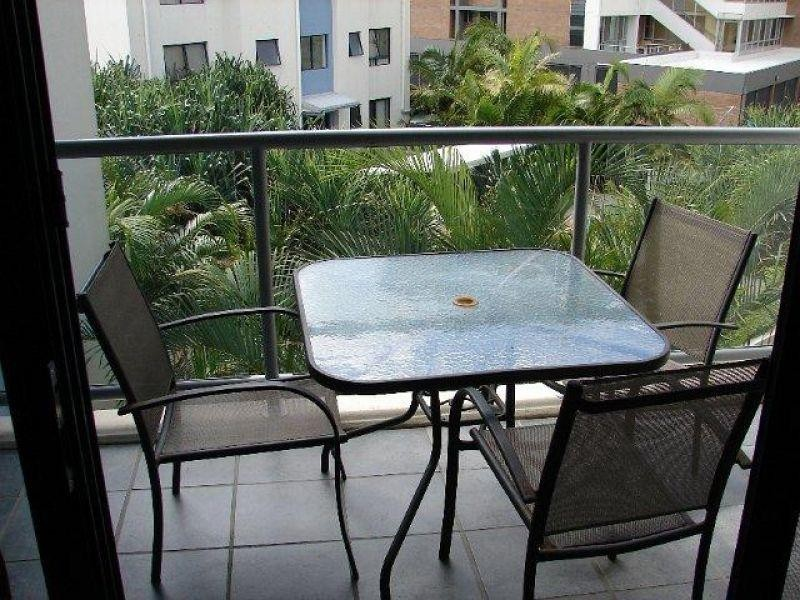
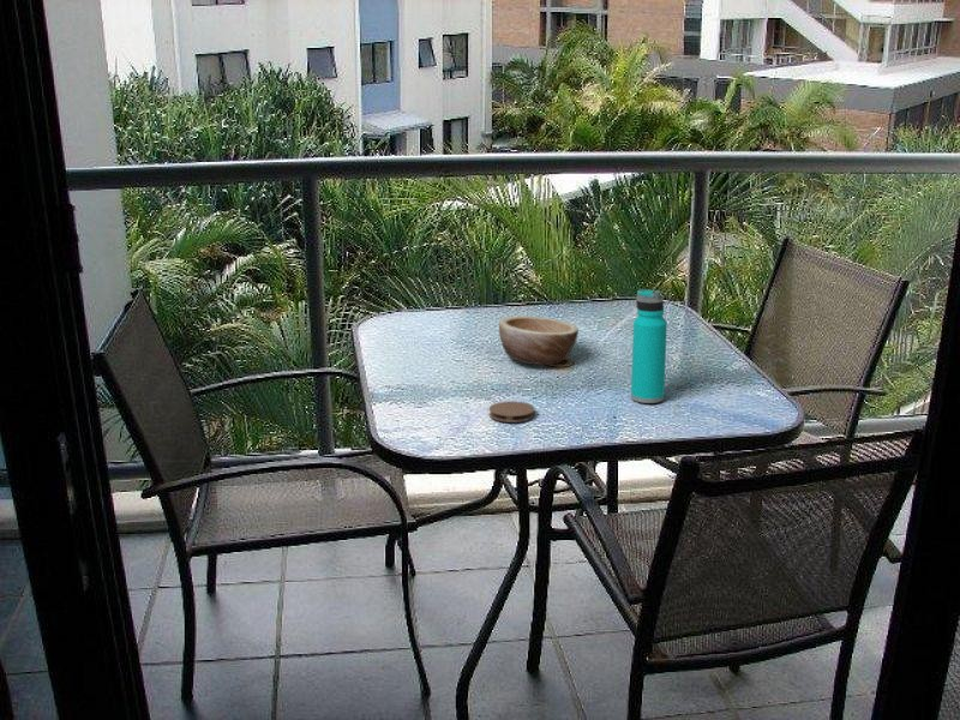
+ coaster (511, 410)
+ water bottle (649, 344)
+ bowl (538, 340)
